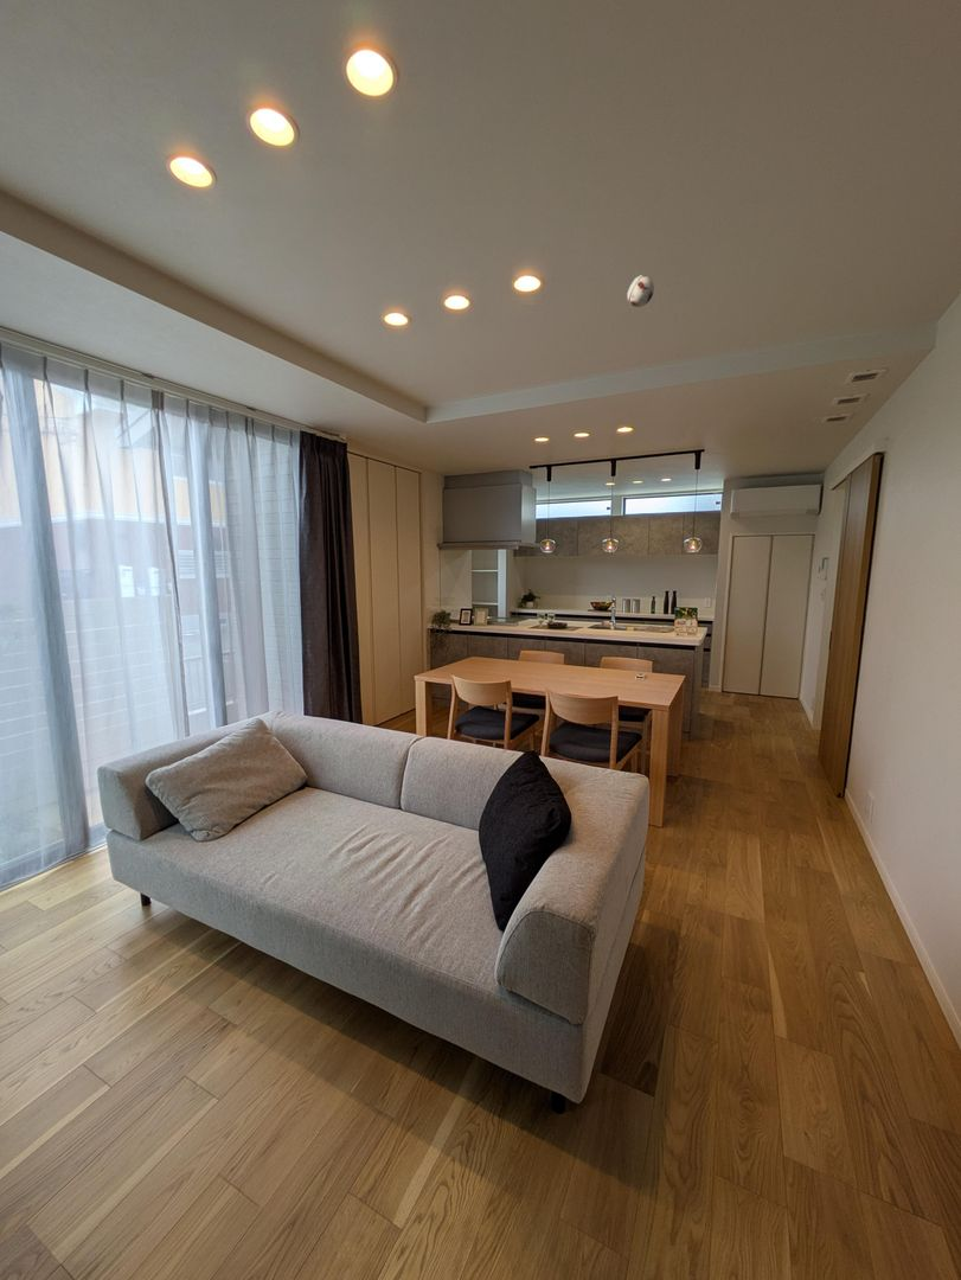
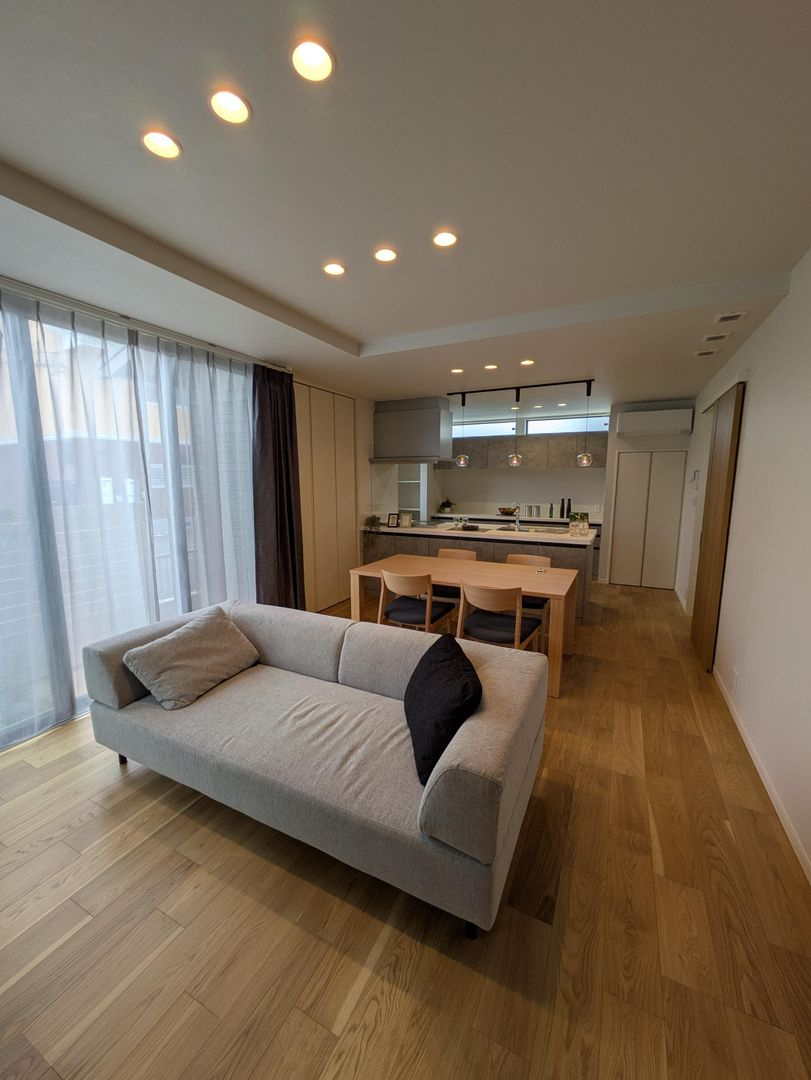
- smoke detector (640, 290)
